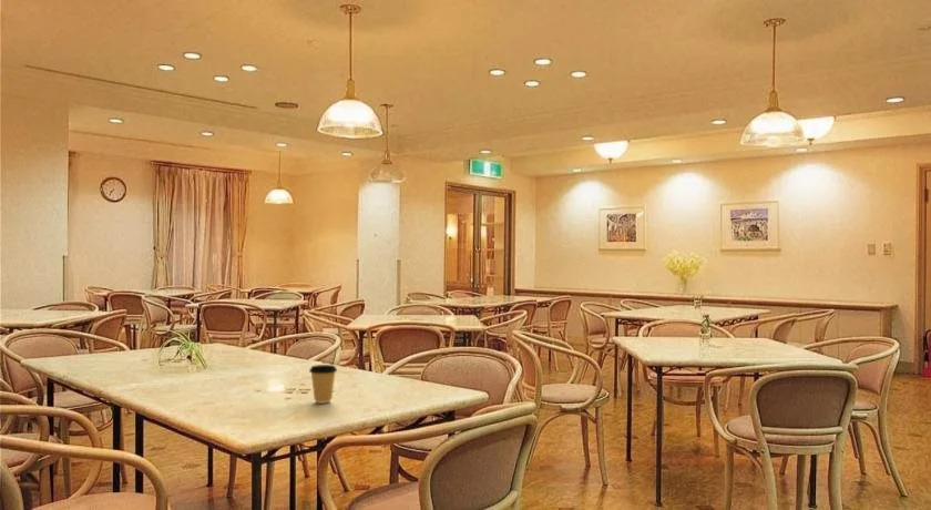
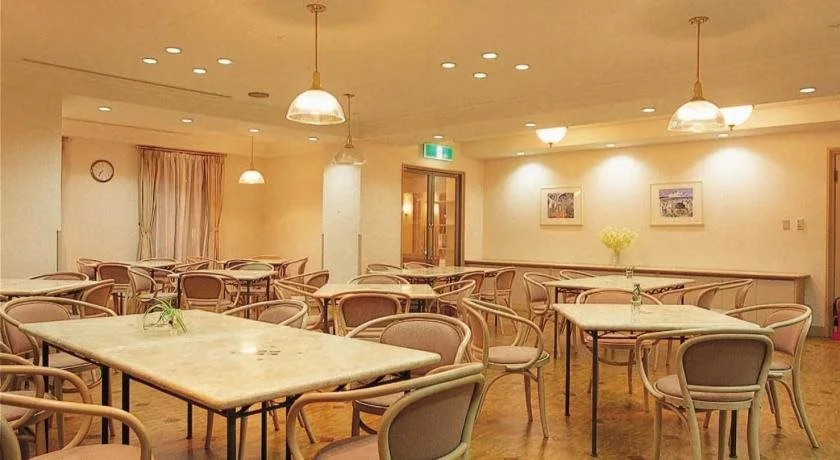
- coffee cup (323, 382)
